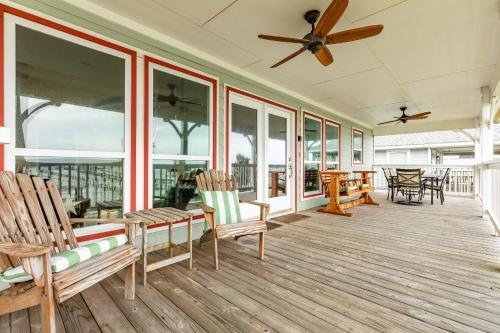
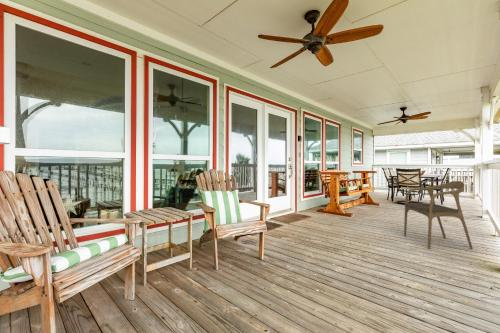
+ chair (434, 211)
